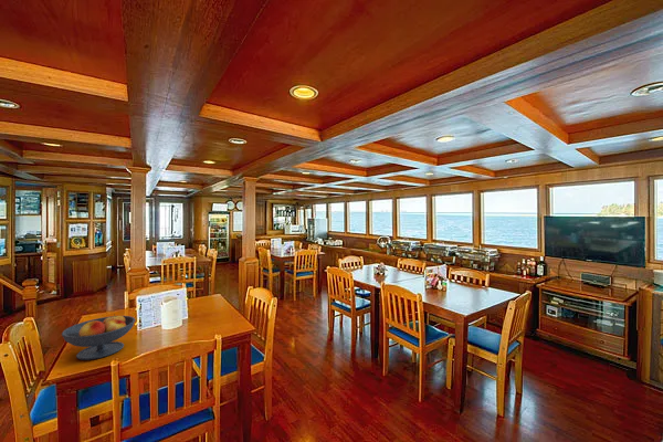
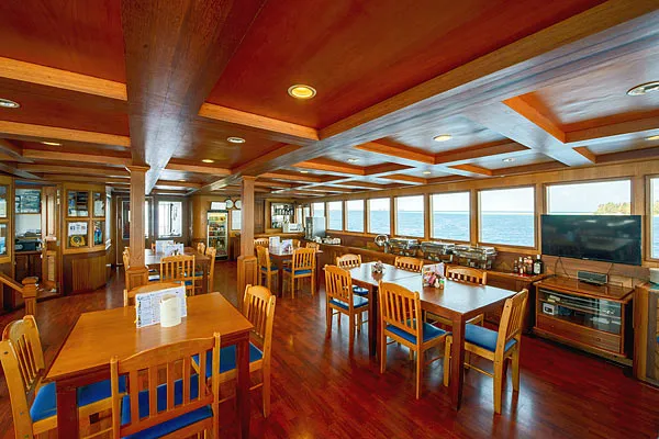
- fruit bowl (101, 333)
